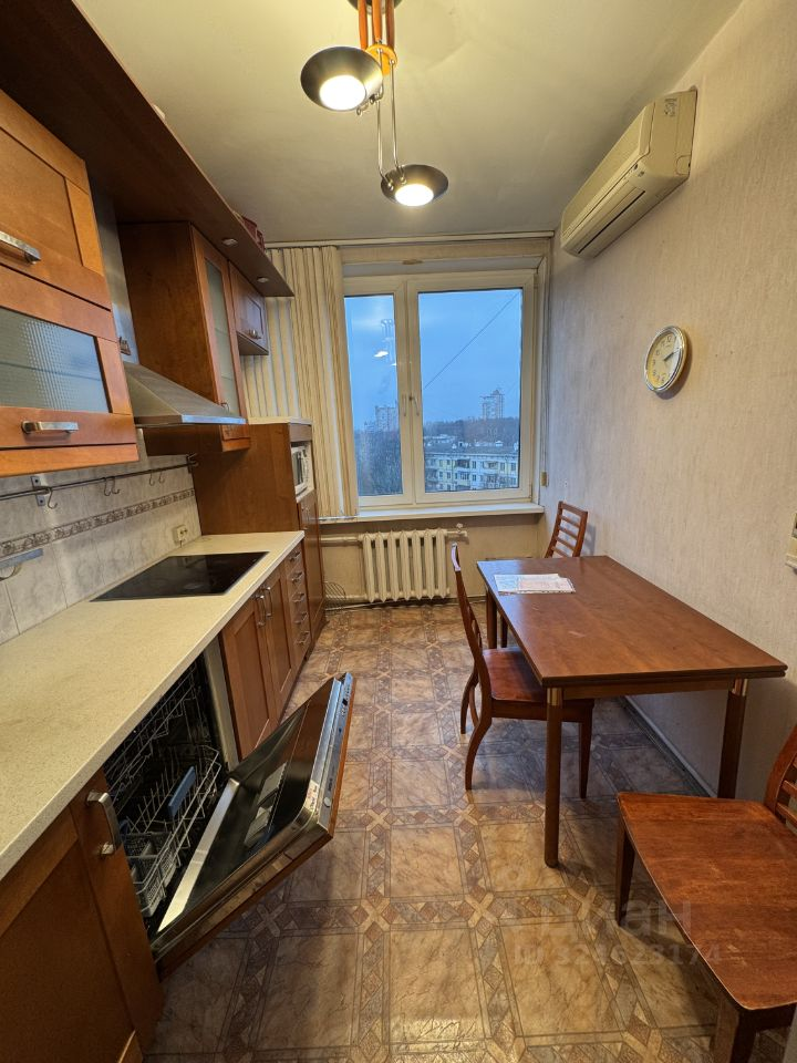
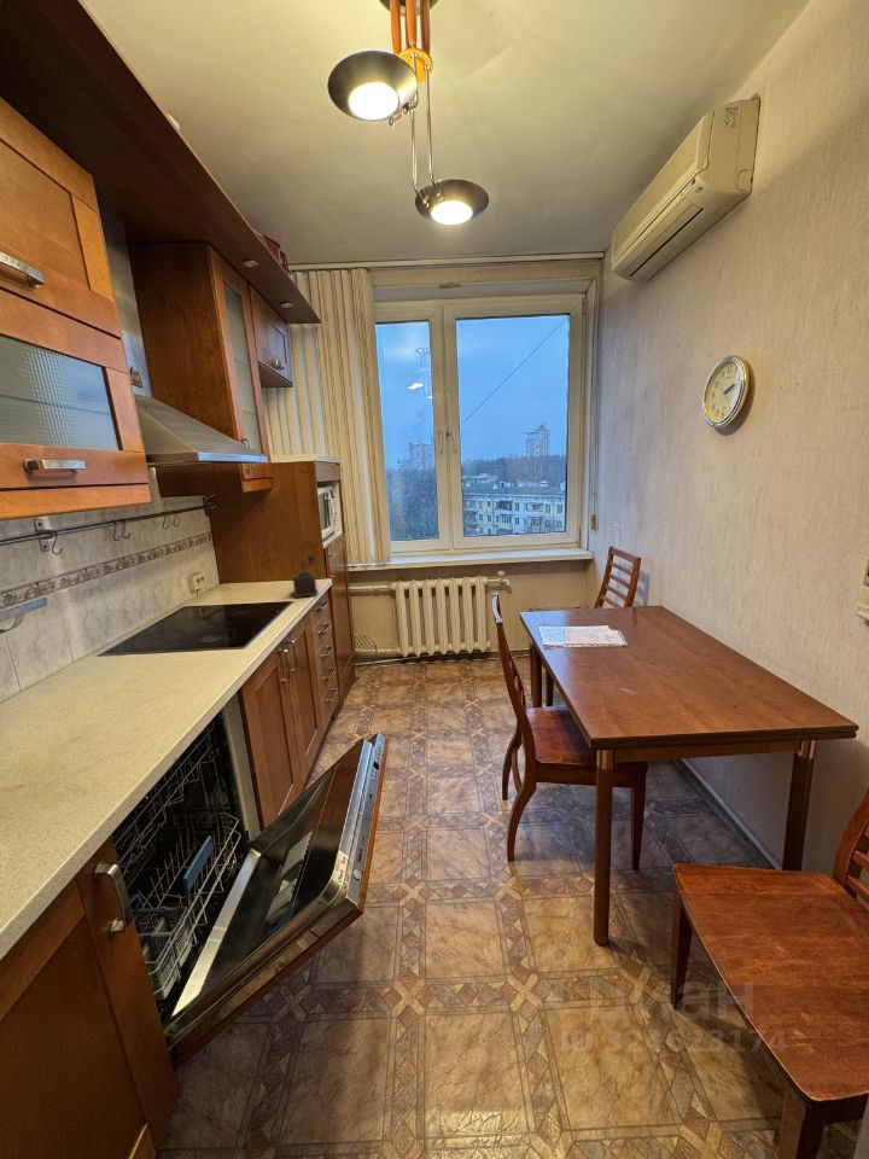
+ pepper mill (304, 575)
